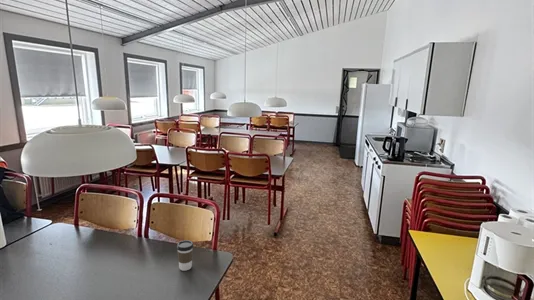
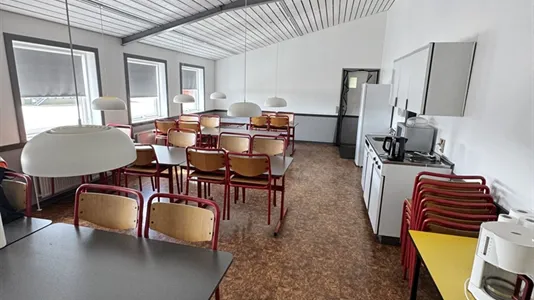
- coffee cup (185, 255)
